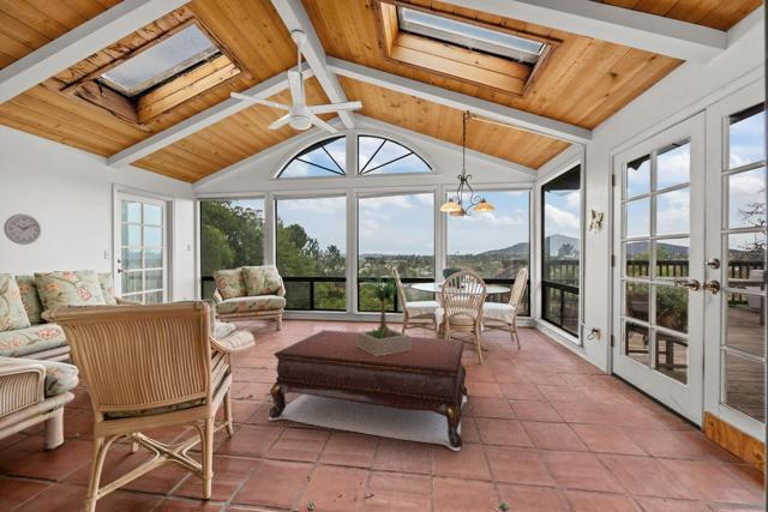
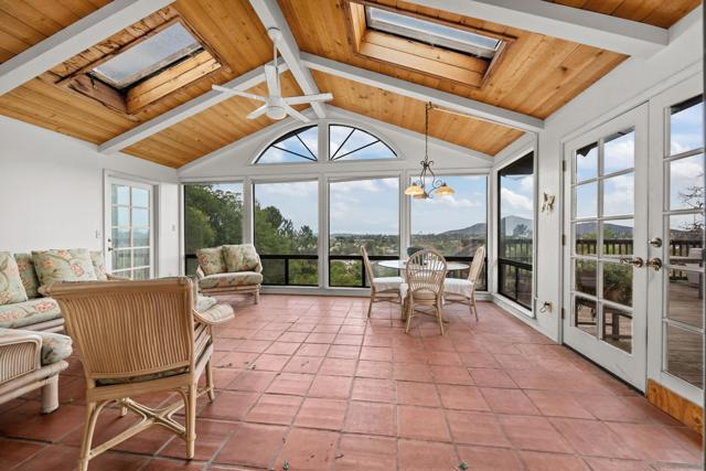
- potted plant (384, 312)
- wall clock (23, 229)
- coffee table (377, 375)
